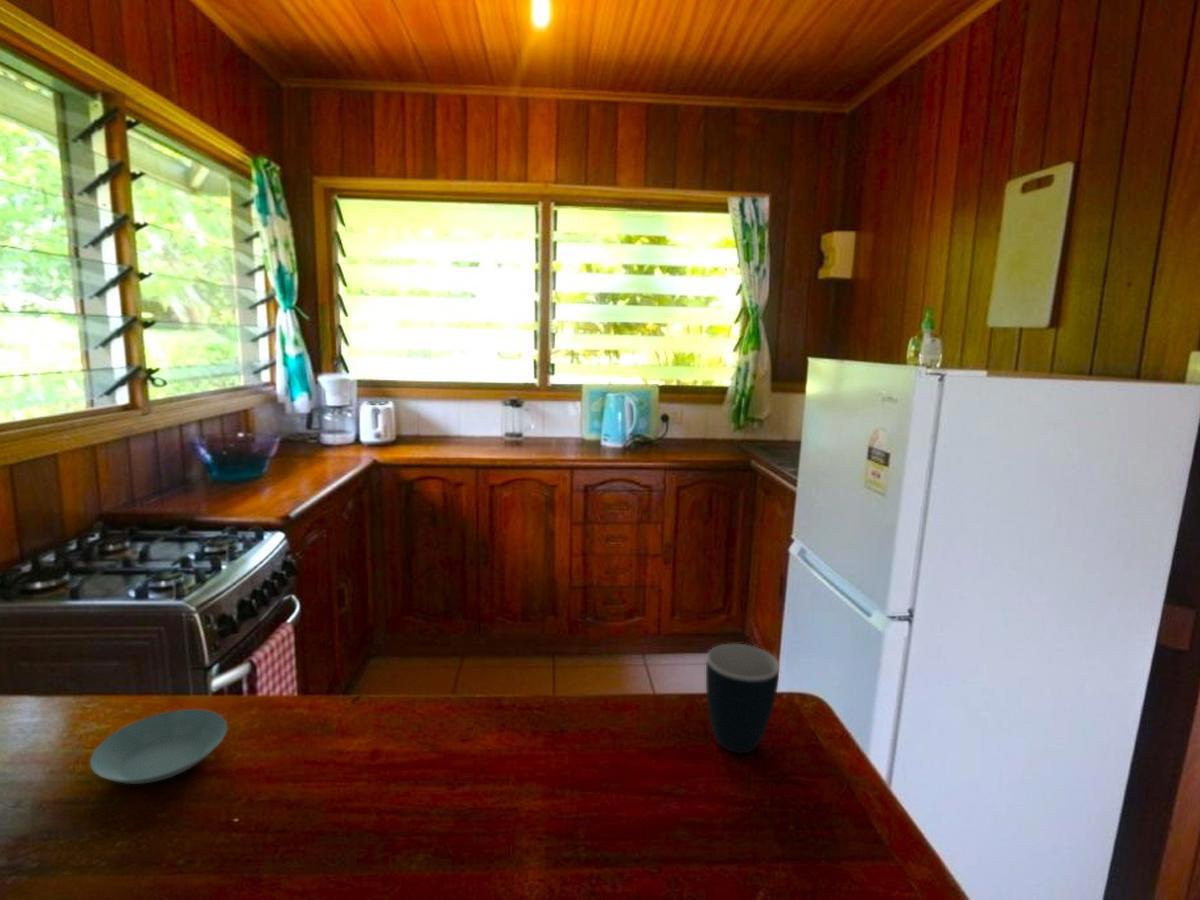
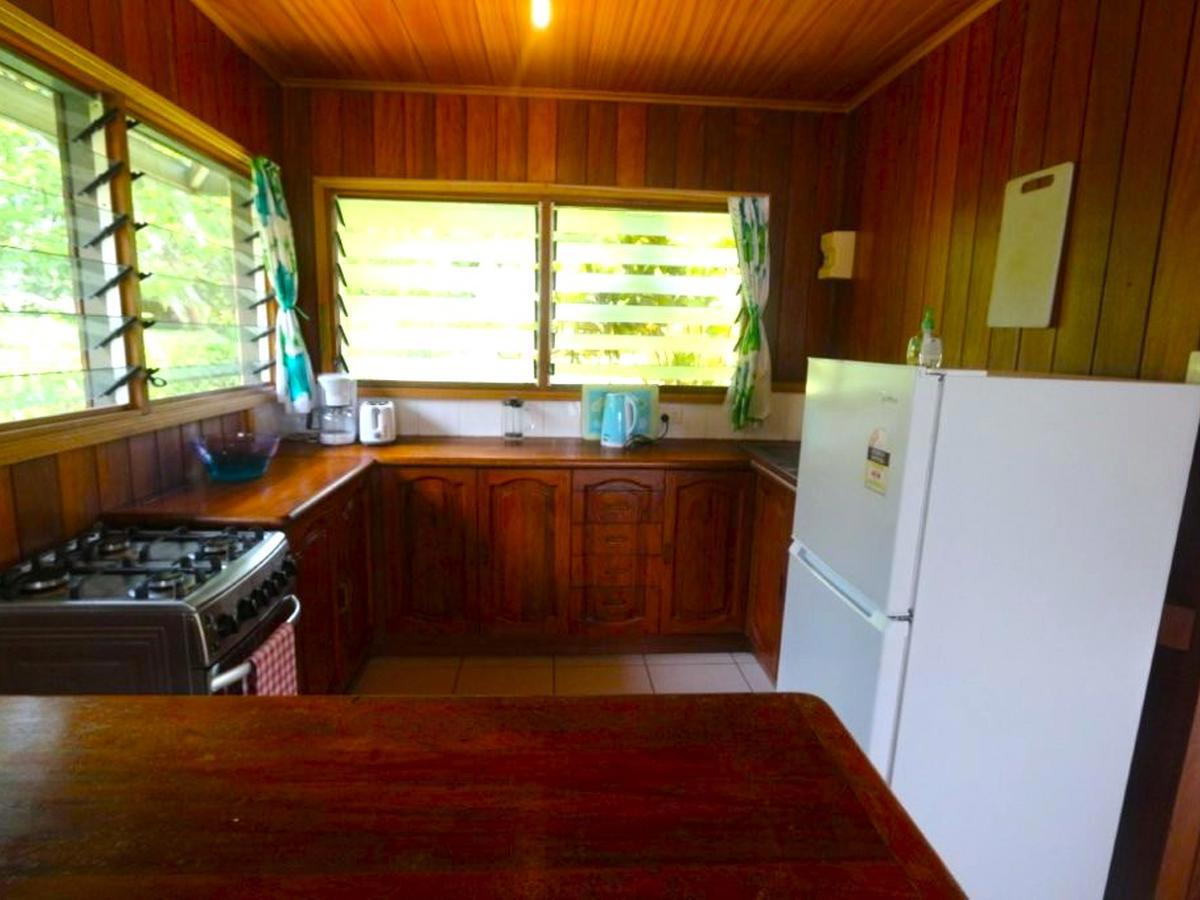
- mug (735, 693)
- saucer (162, 750)
